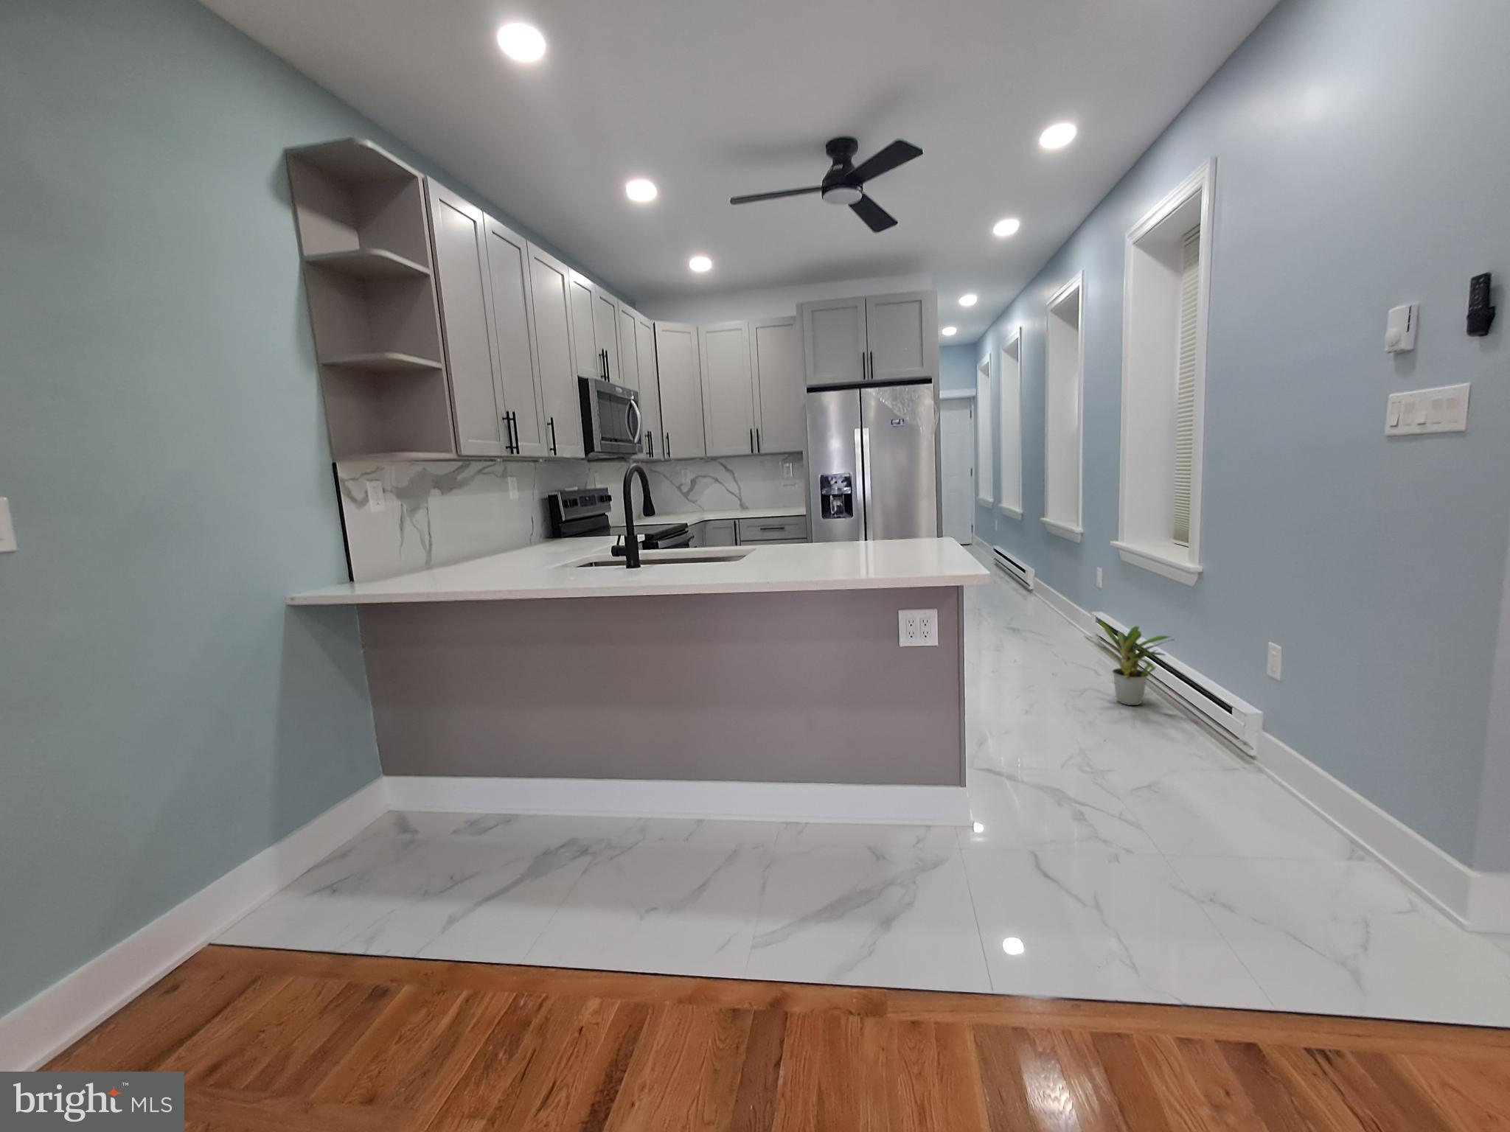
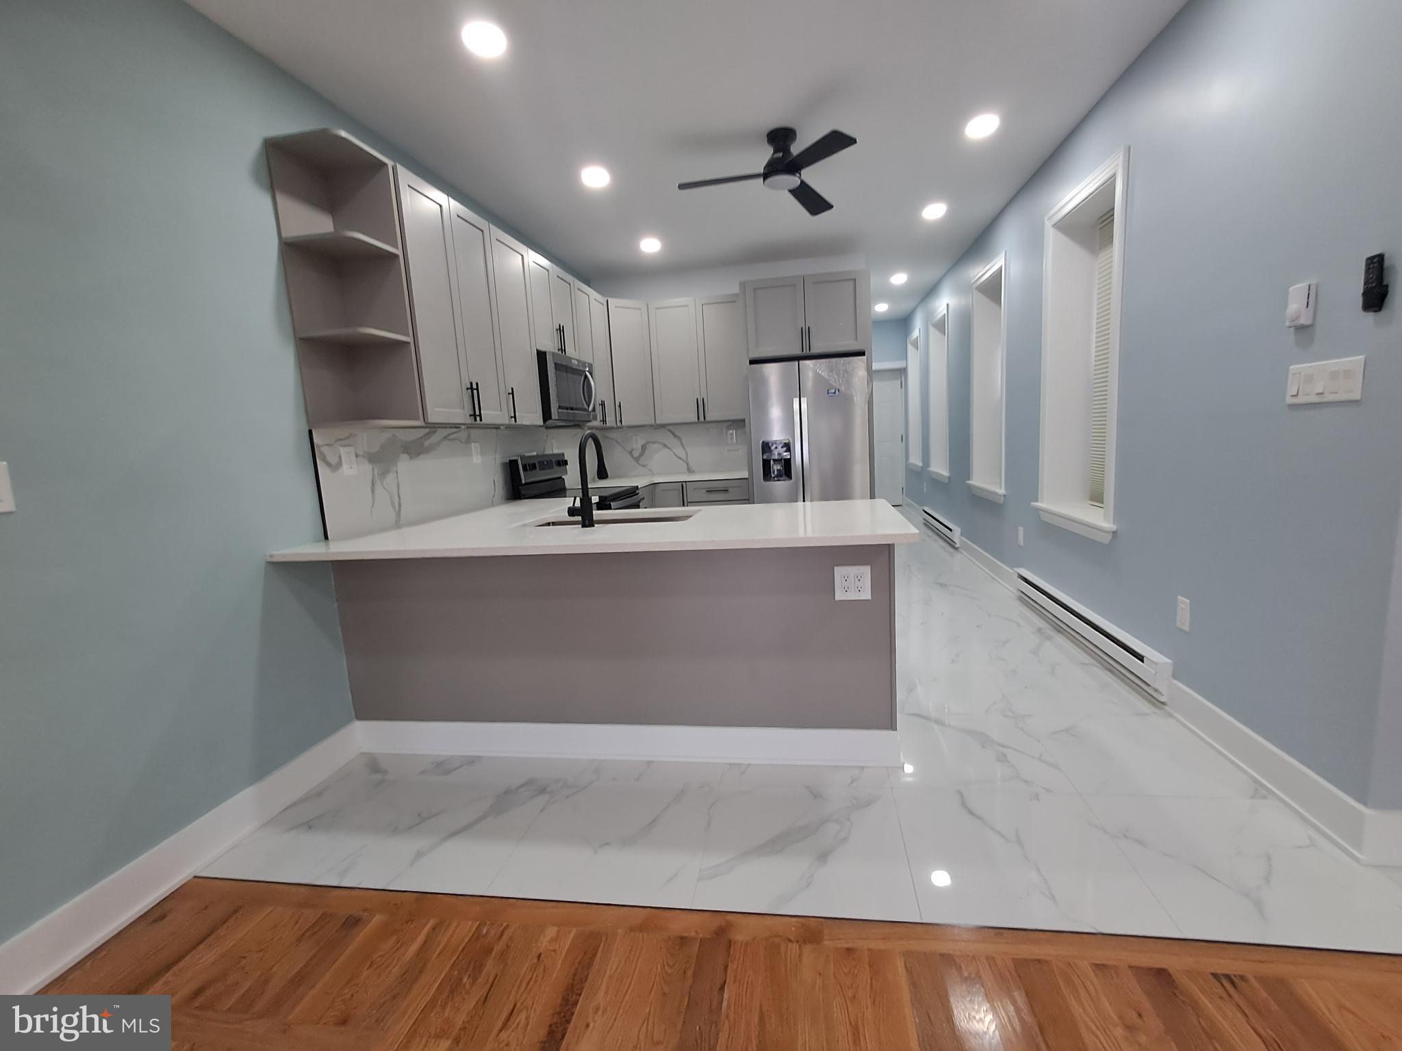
- potted plant (1127, 664)
